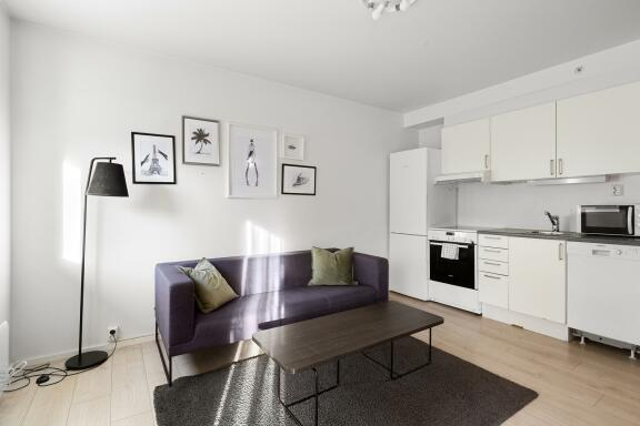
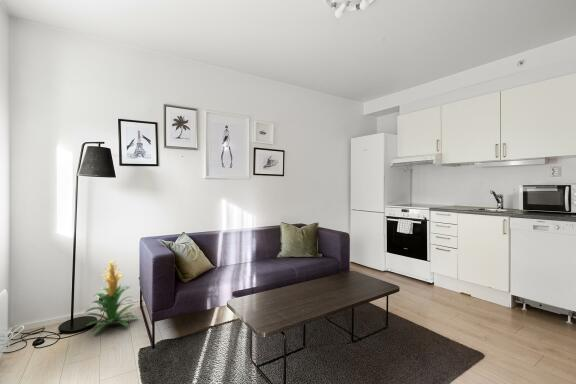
+ indoor plant (112, 290)
